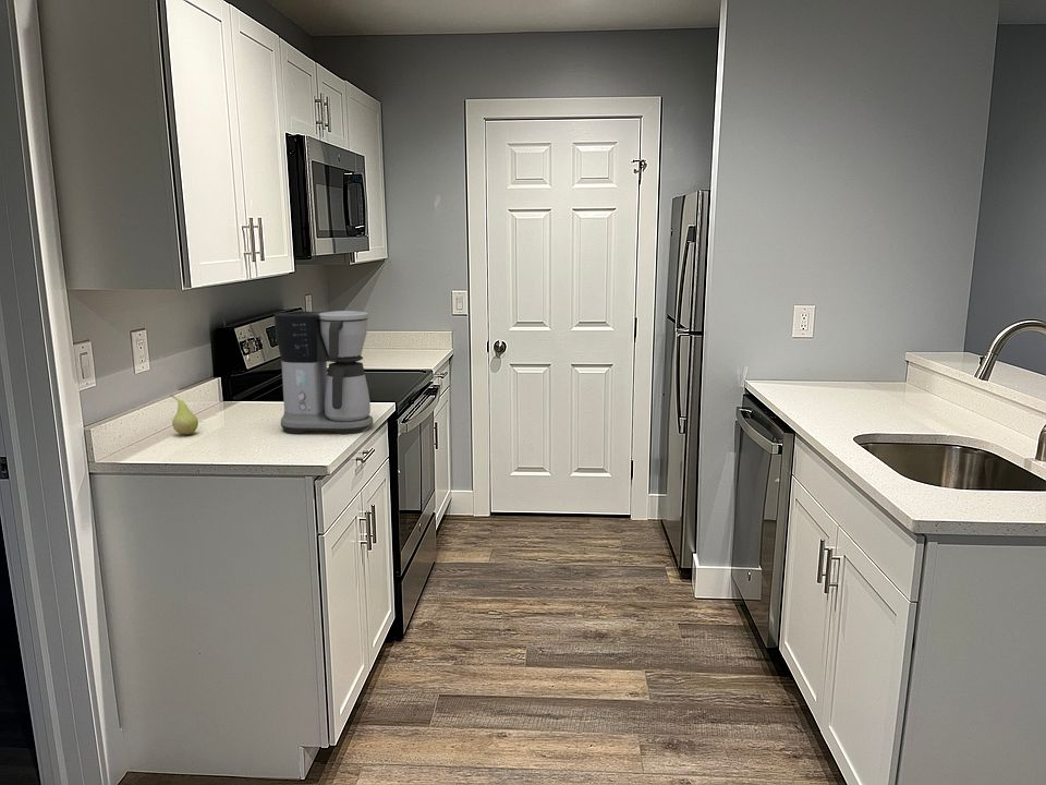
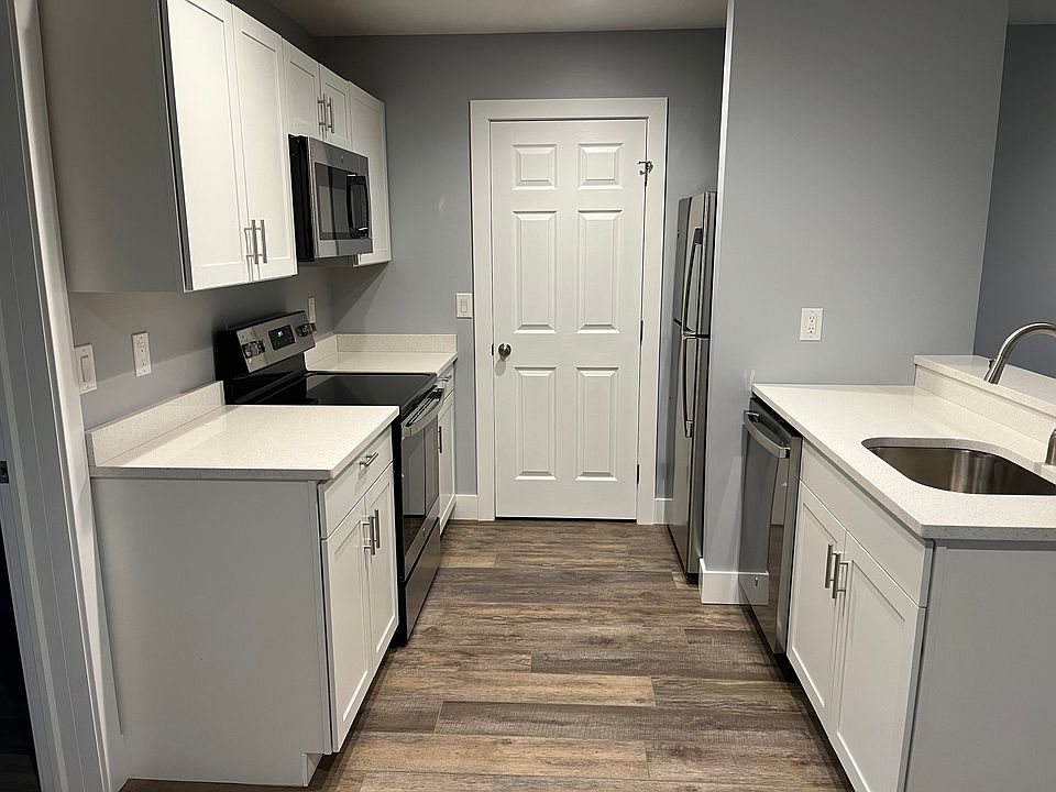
- coffee maker (323, 371)
- fruit (183, 414)
